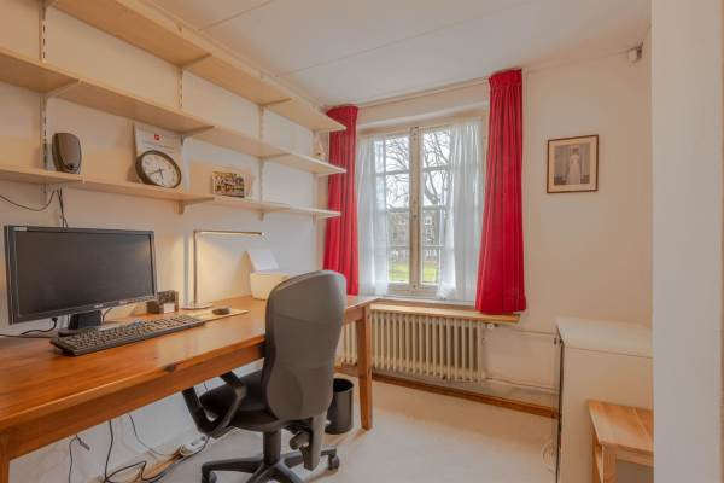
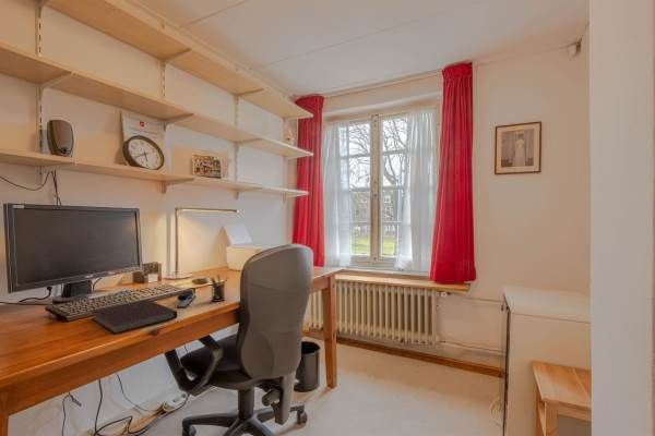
+ notebook (133, 314)
+ pen holder (219, 286)
+ stapler (187, 295)
